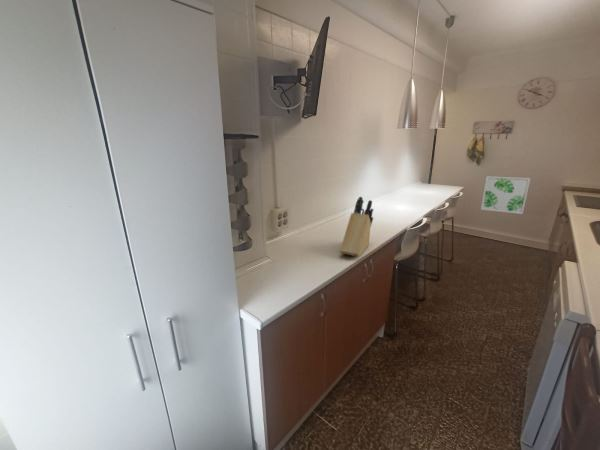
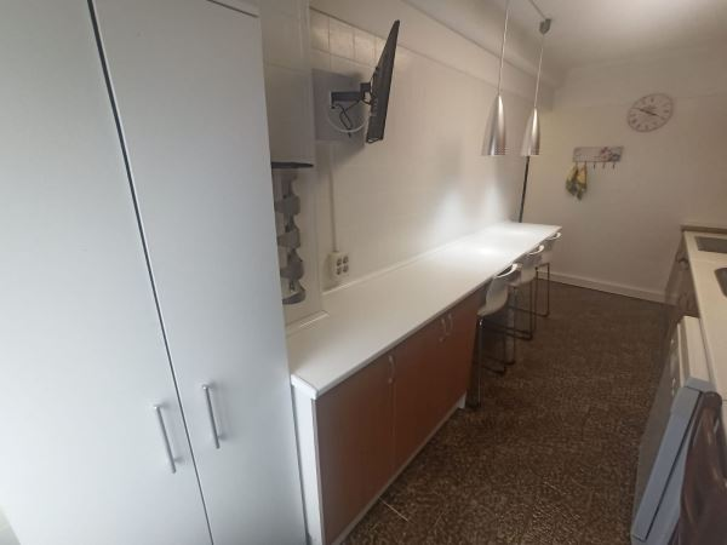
- knife block (358, 224)
- wall art (504, 194)
